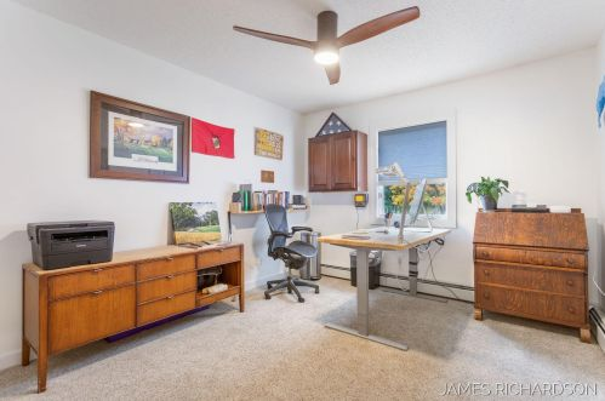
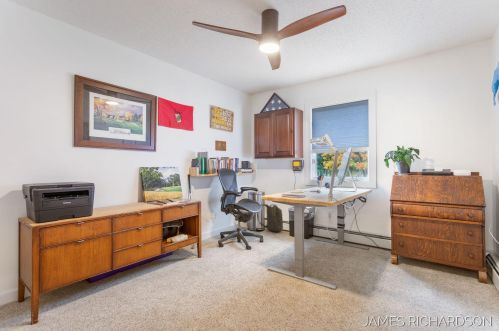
+ backpack (272, 218)
